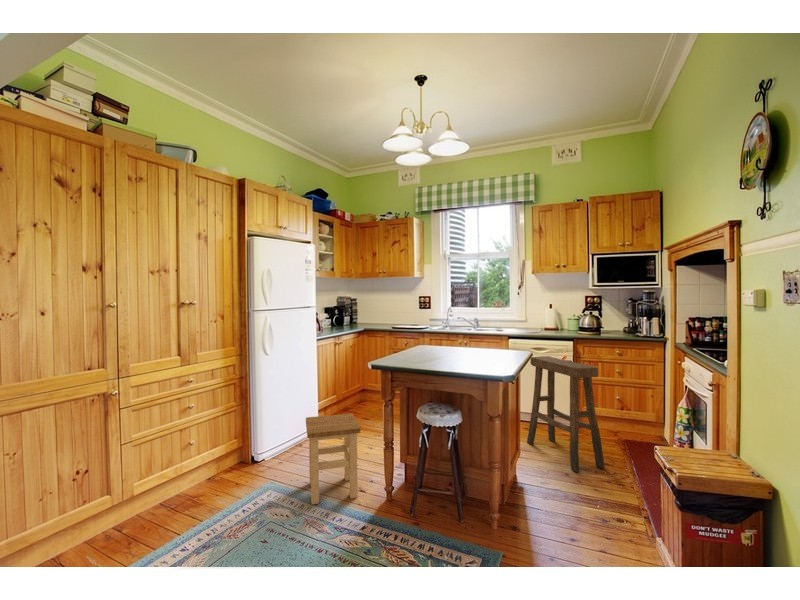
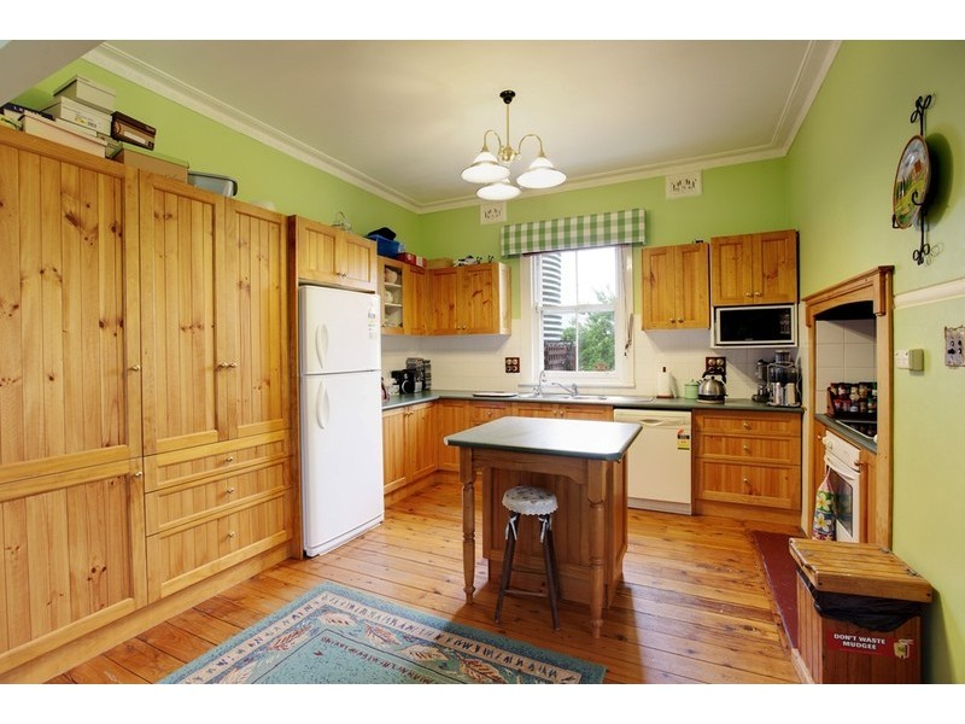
- stool (560, 412)
- stool (332, 452)
